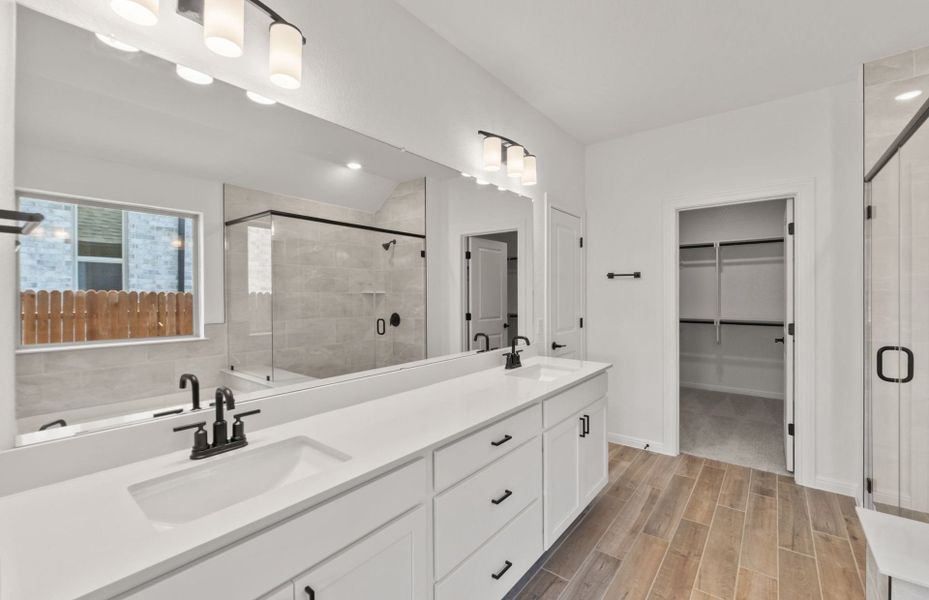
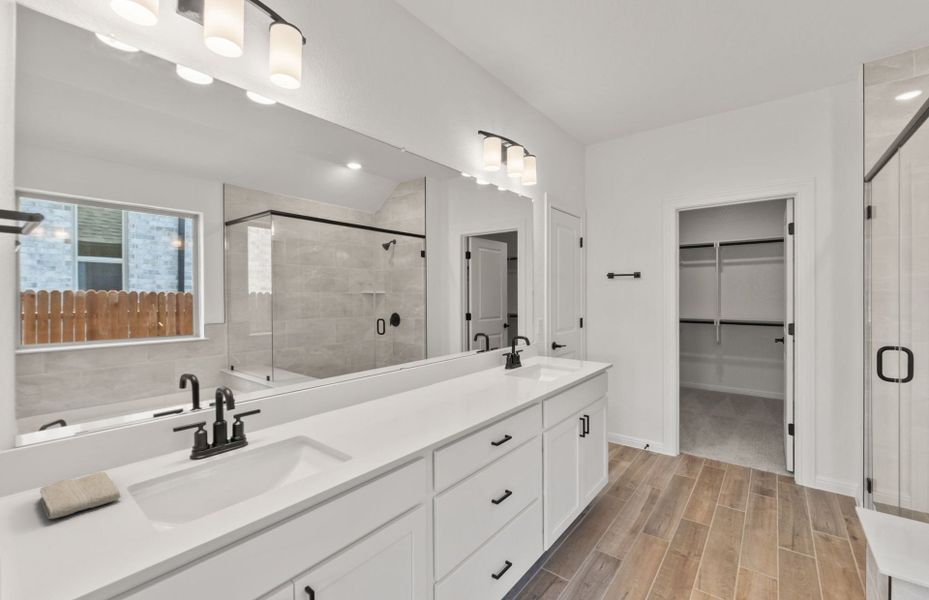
+ washcloth (79, 492)
